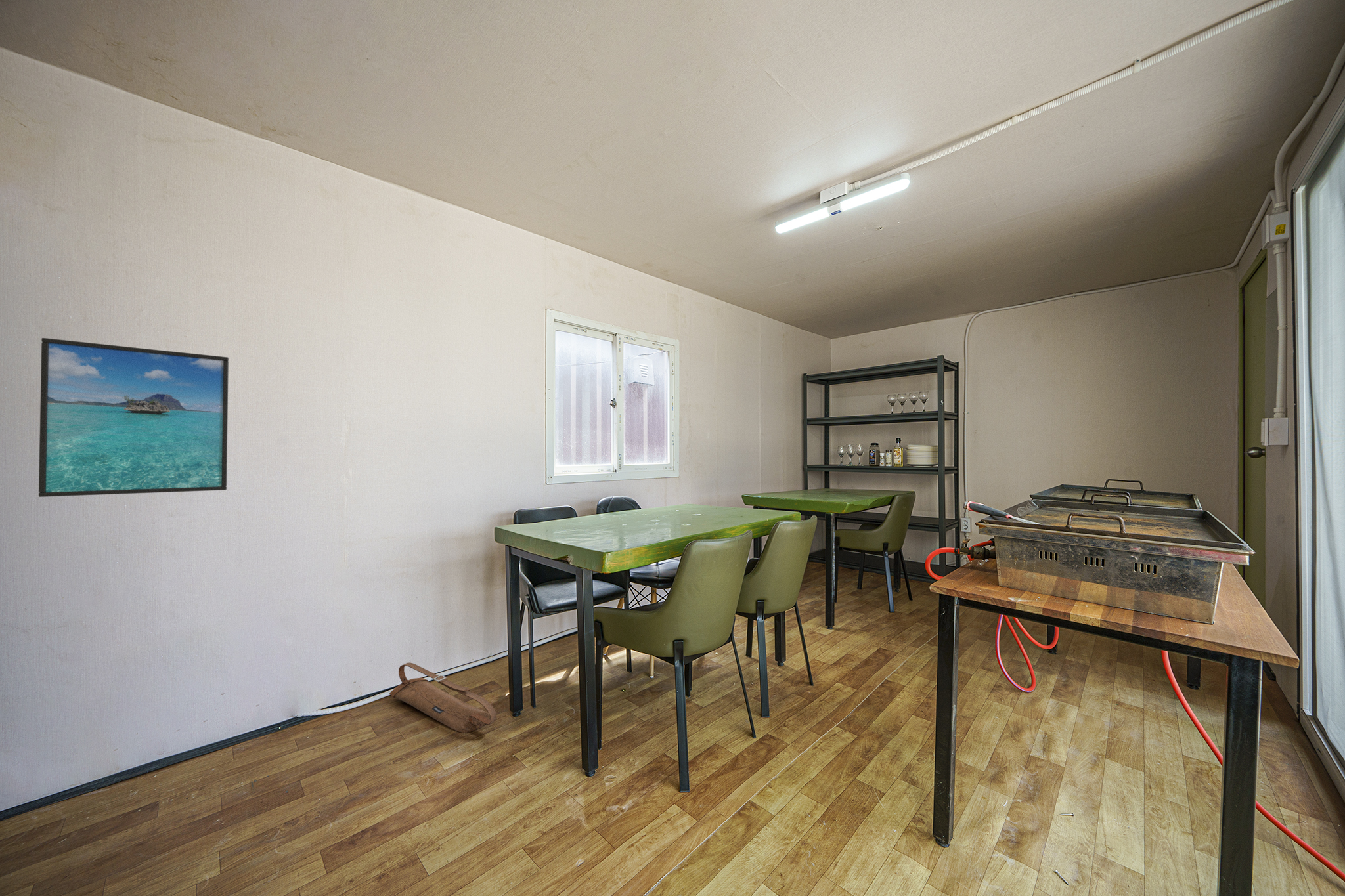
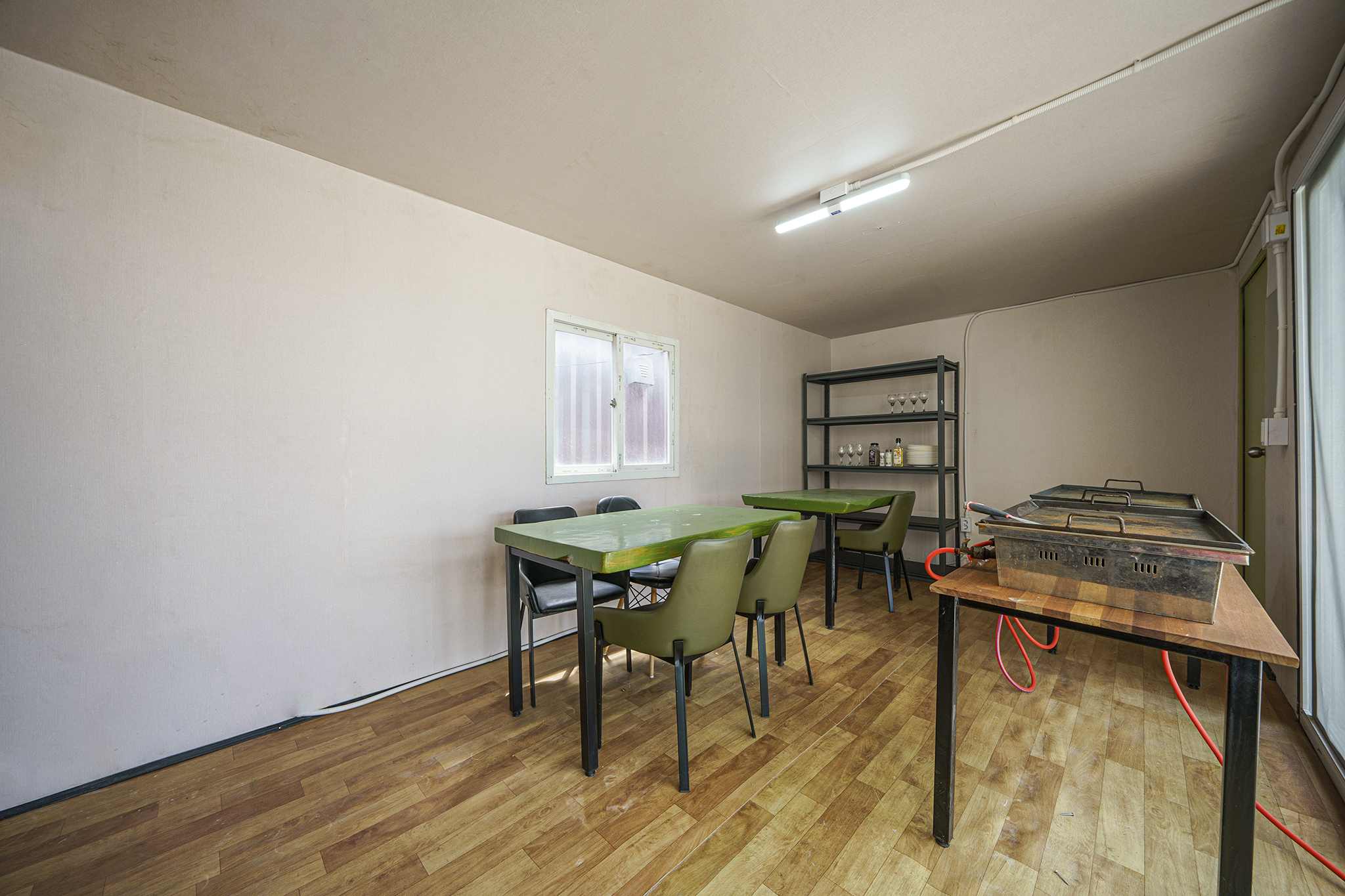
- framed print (142, 421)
- bag (442, 694)
